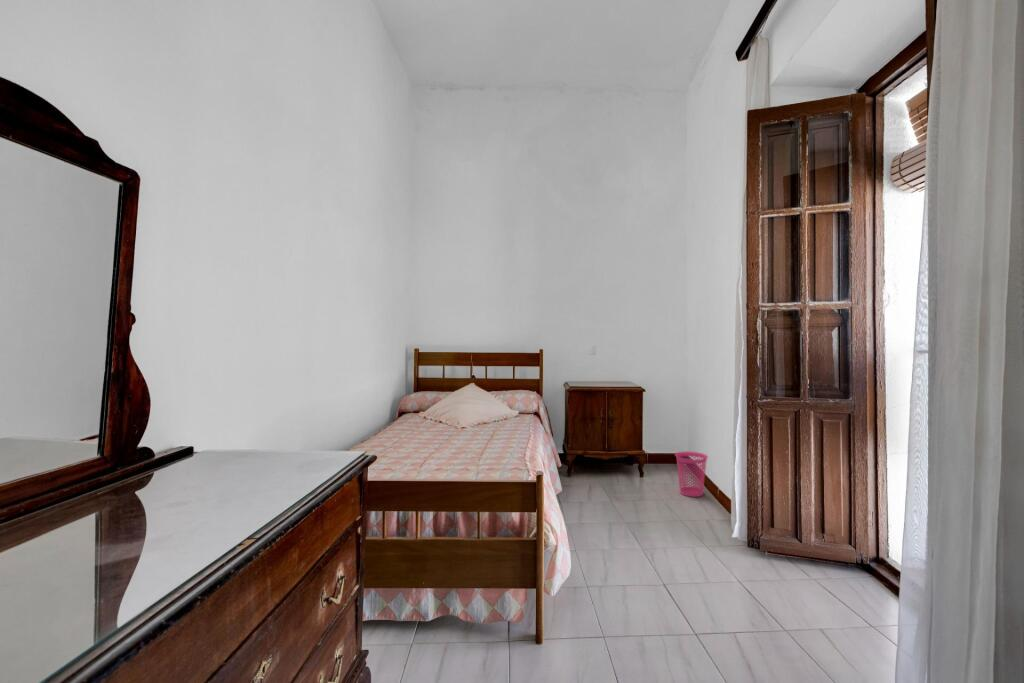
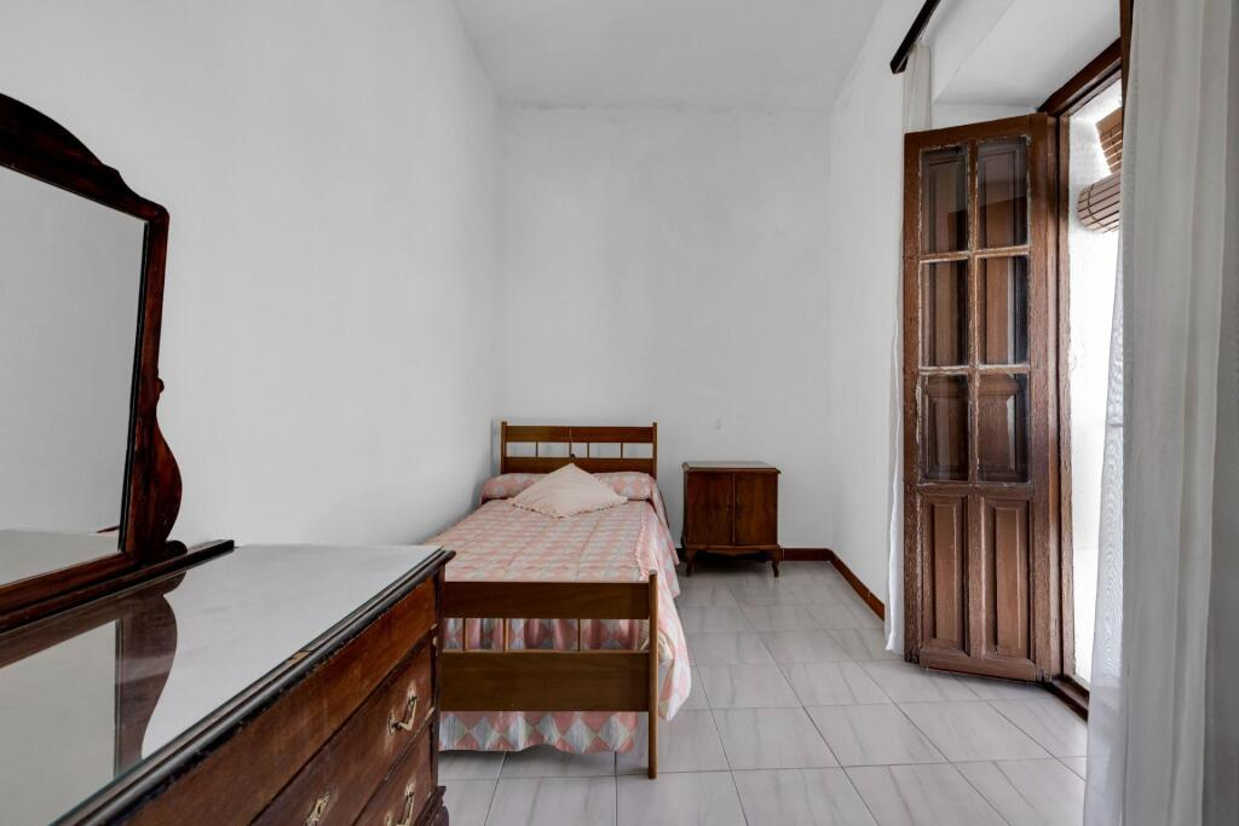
- waste basket (690, 474)
